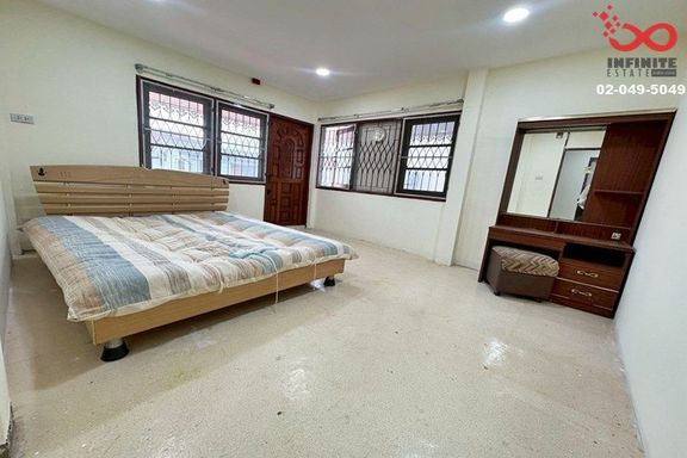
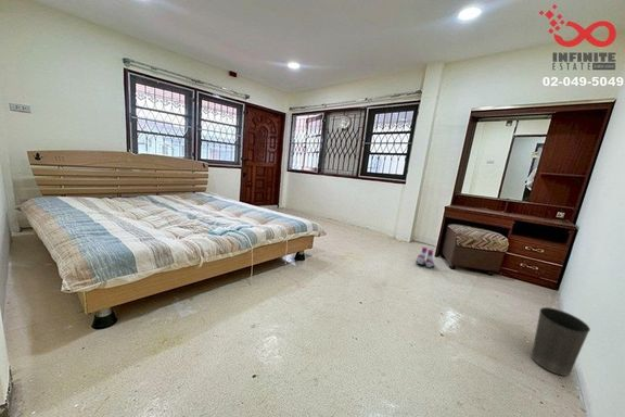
+ boots (426, 257)
+ waste basket (556, 341)
